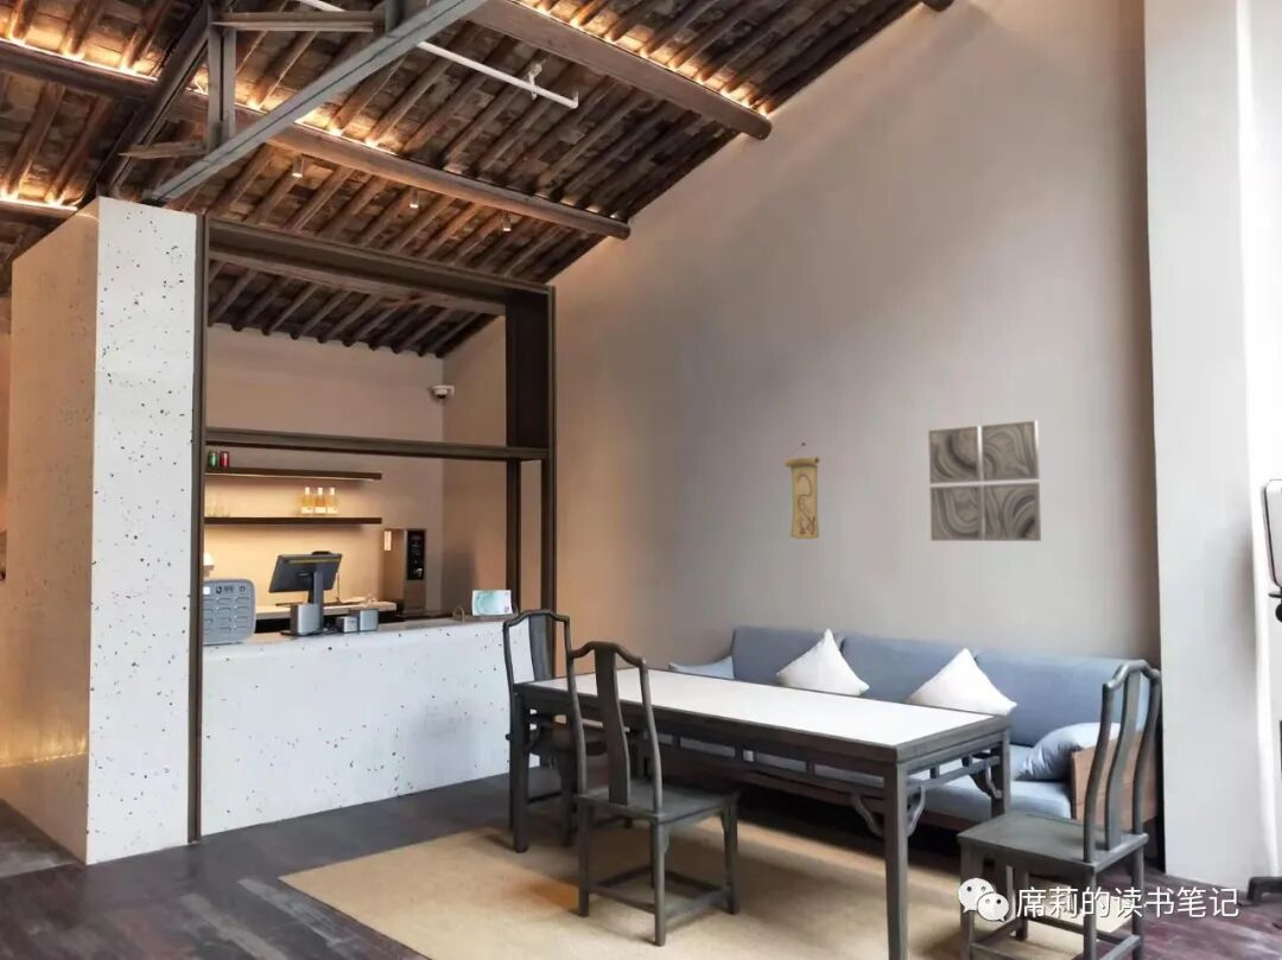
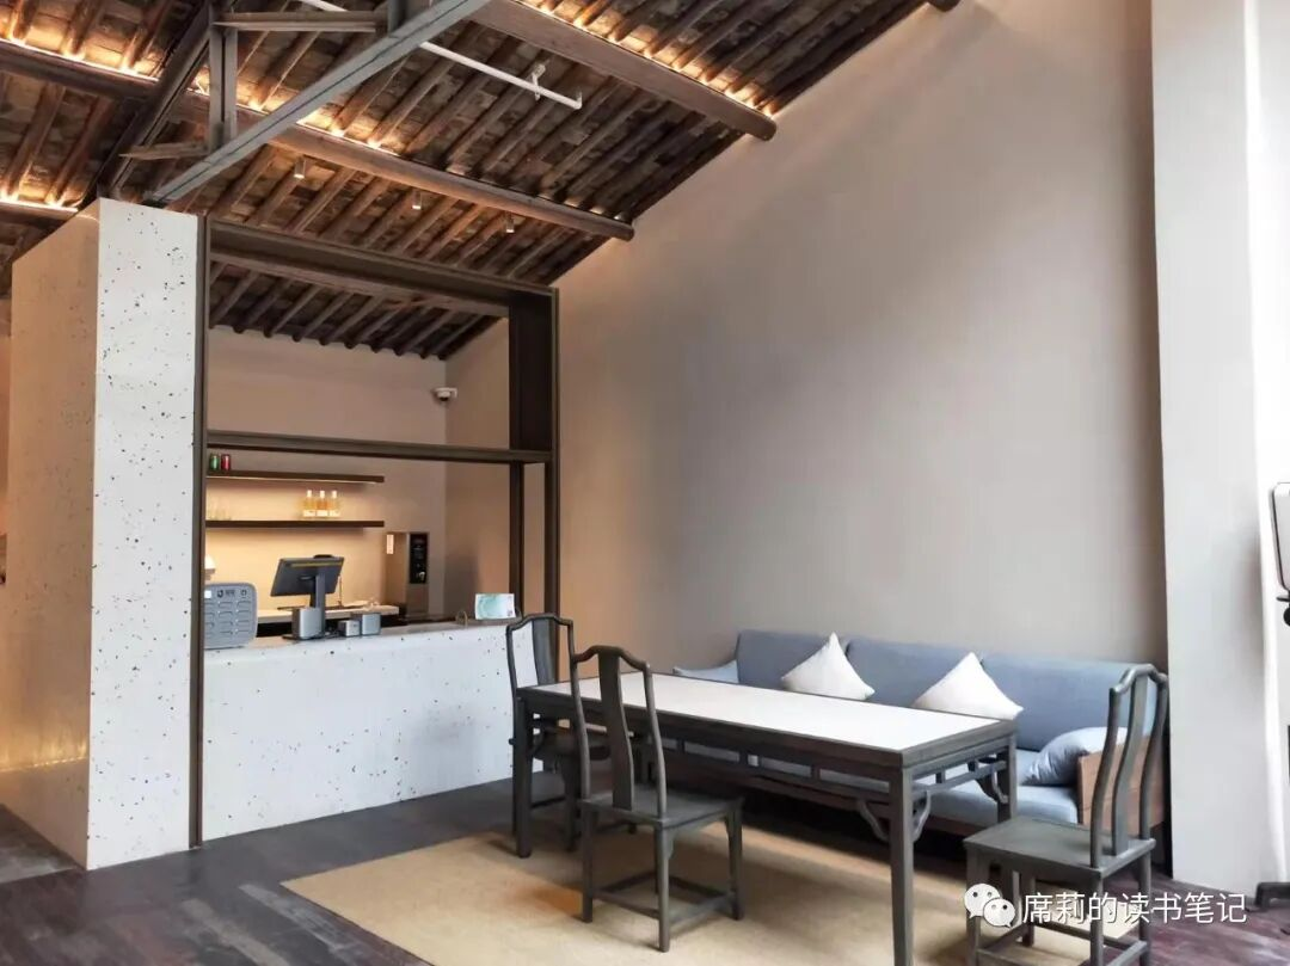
- wall scroll (802, 490)
- wall art (983, 484)
